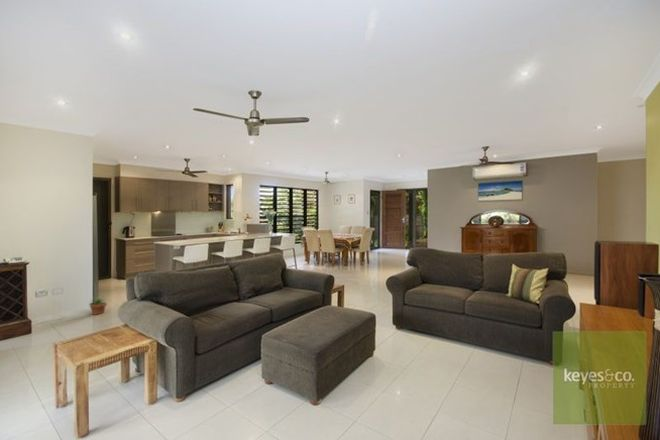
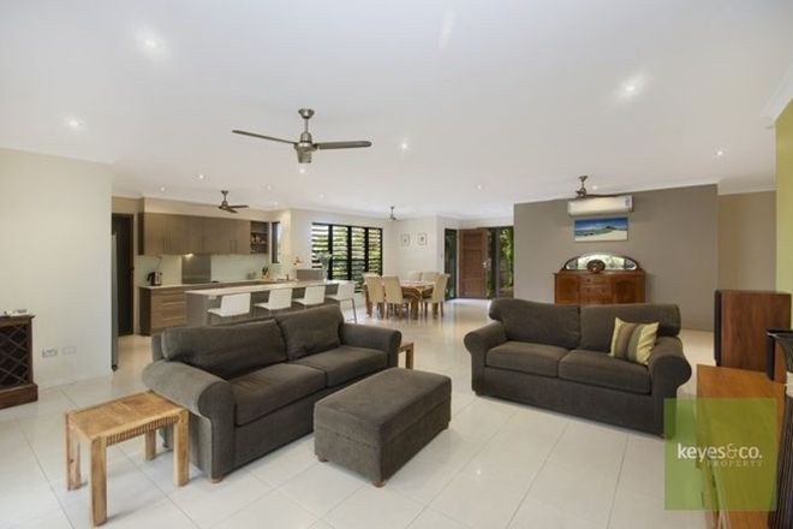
- potted plant (98, 304)
